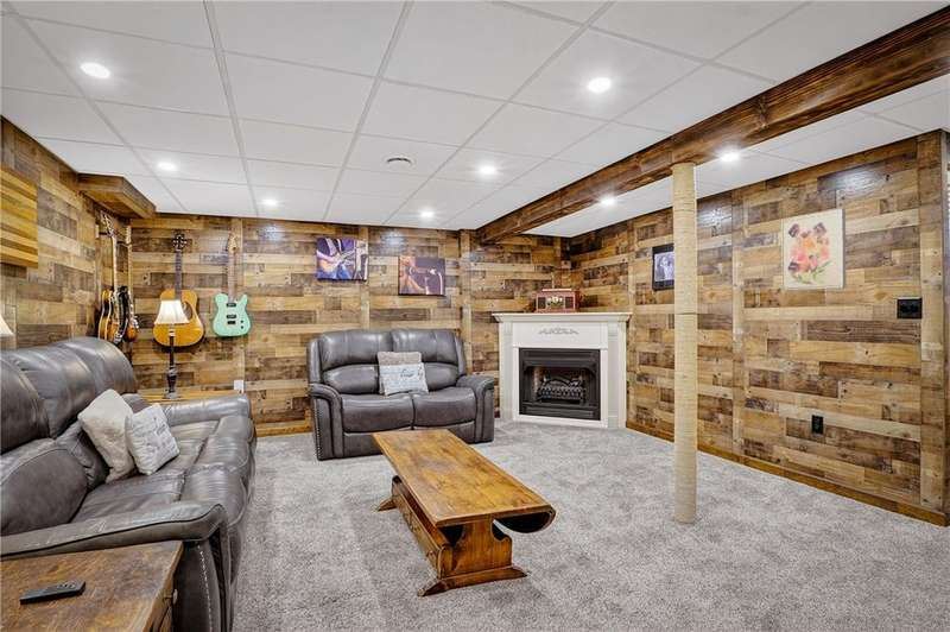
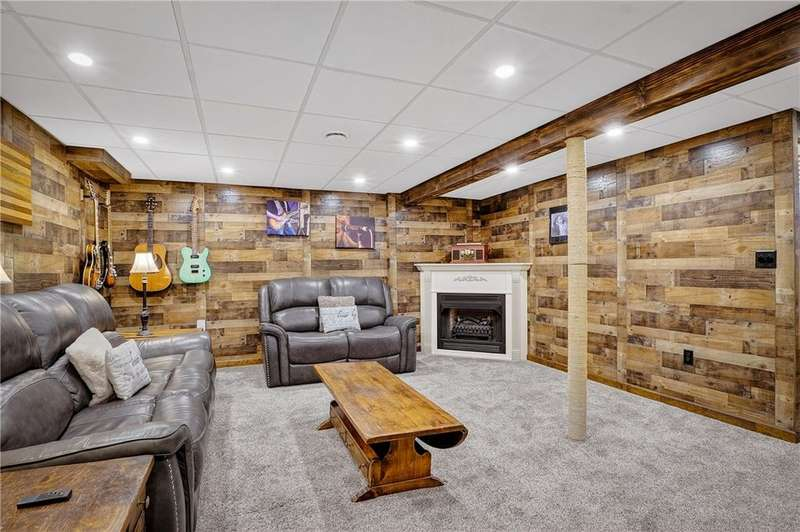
- wall art (811, 252)
